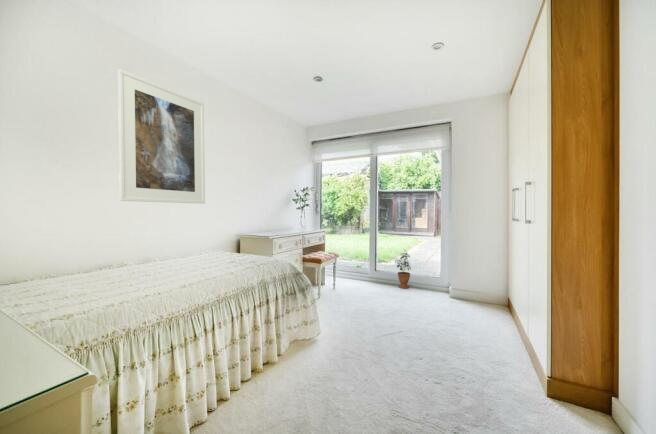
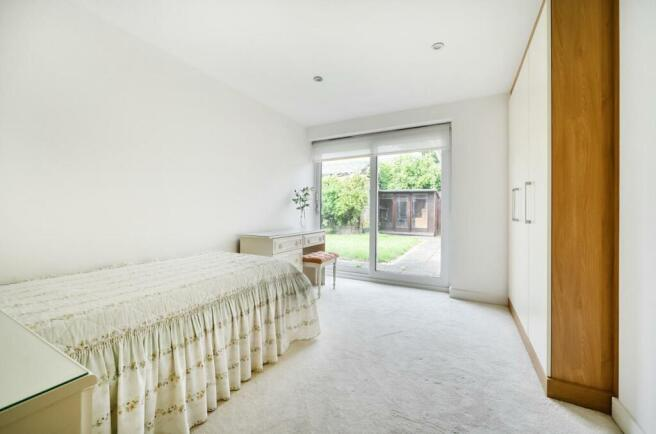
- potted plant (402, 269)
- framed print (167, 145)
